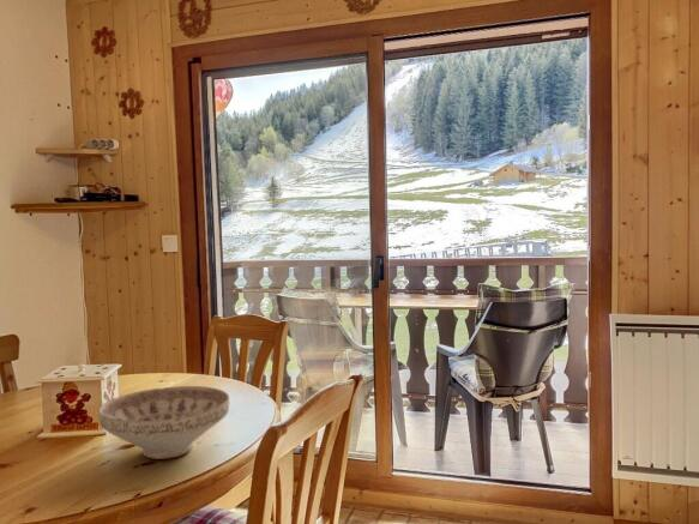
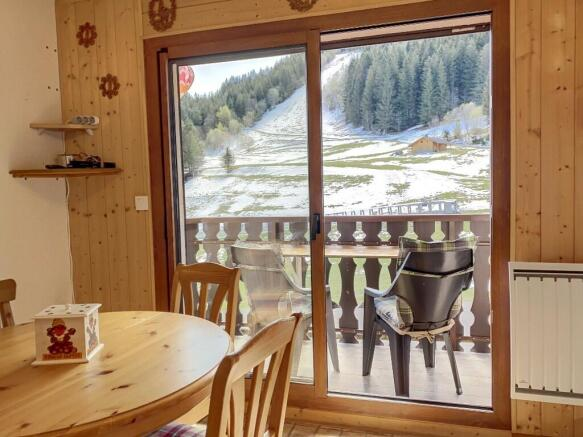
- decorative bowl (167, 426)
